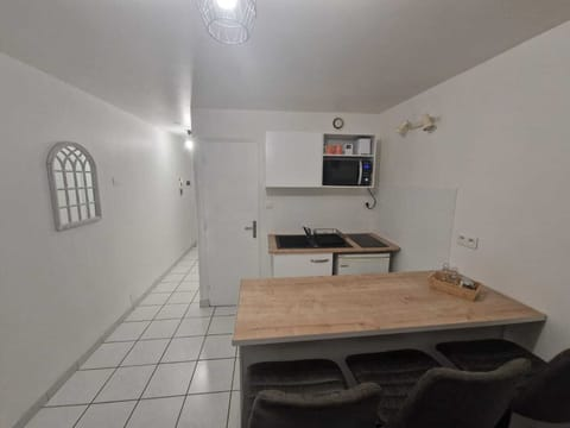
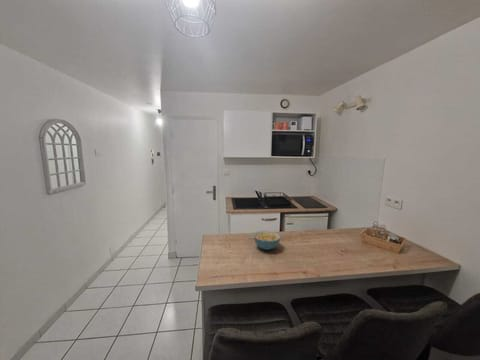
+ cereal bowl (266, 241)
